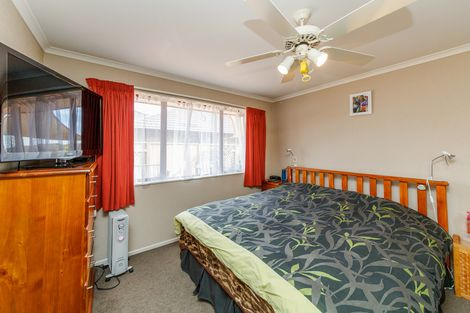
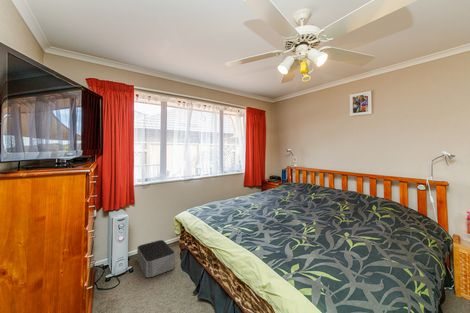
+ storage bin (155, 256)
